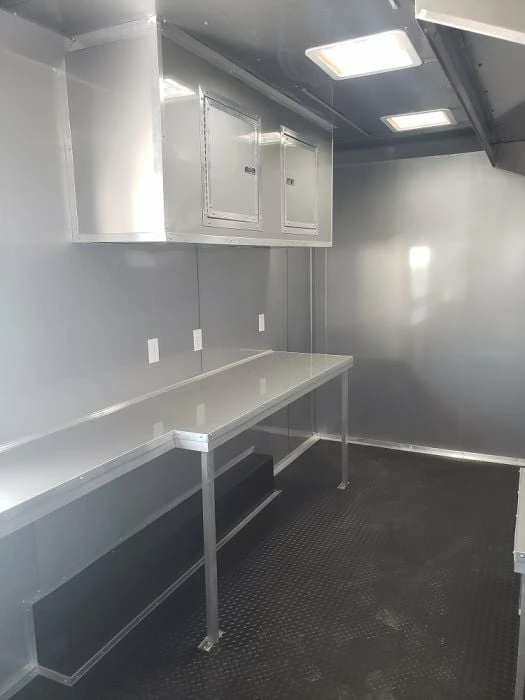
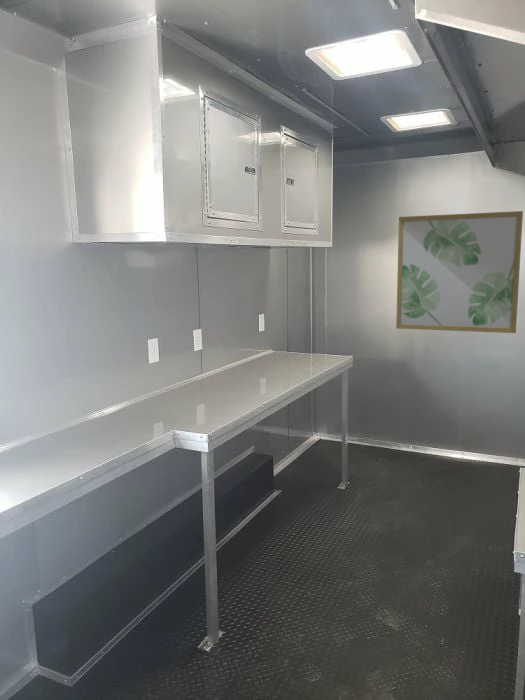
+ wall art (455, 273)
